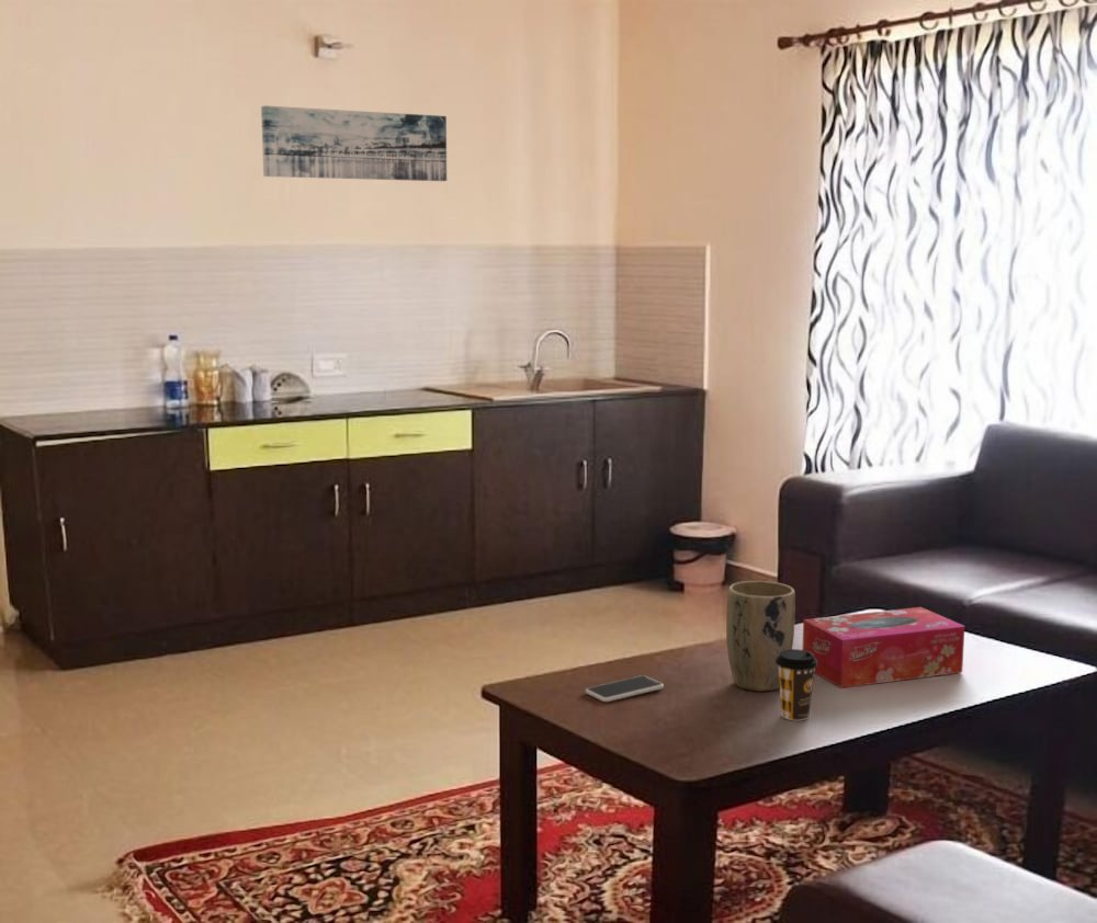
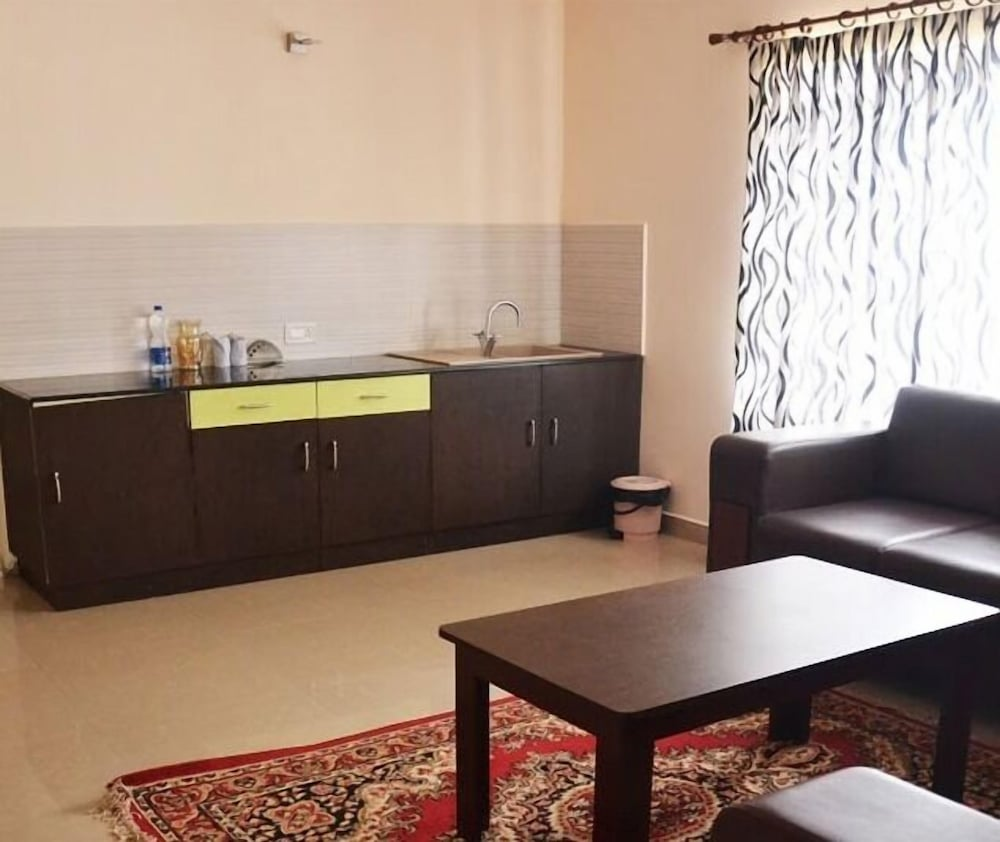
- plant pot (759, 636)
- coffee cup (795, 685)
- tissue box (882, 646)
- smartphone (624, 688)
- wall art (358, 145)
